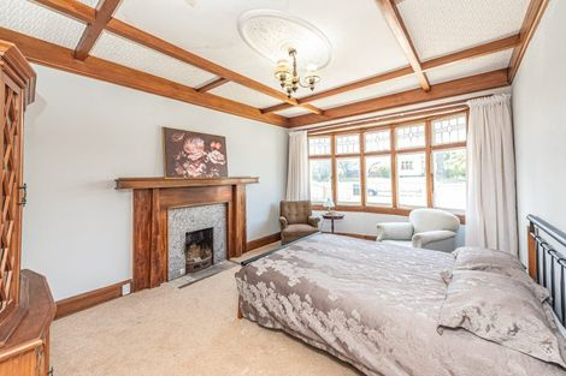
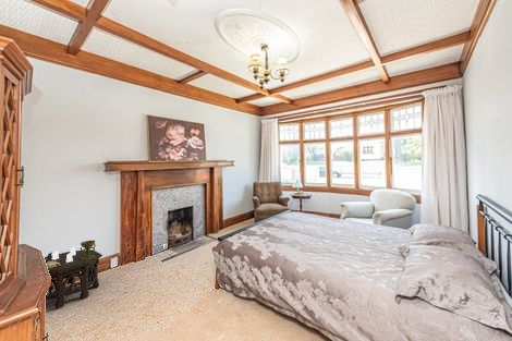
+ side table (64, 268)
